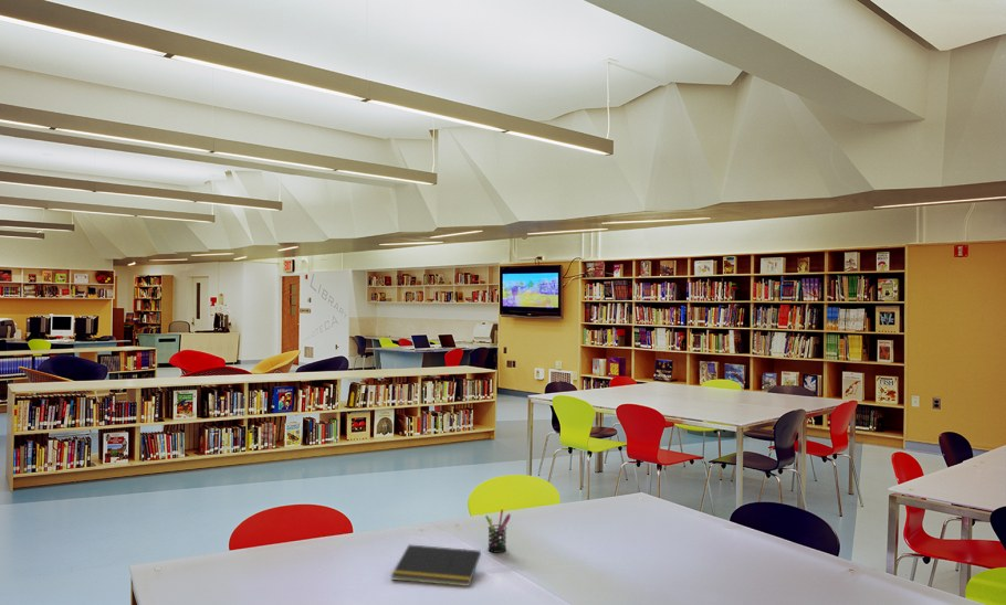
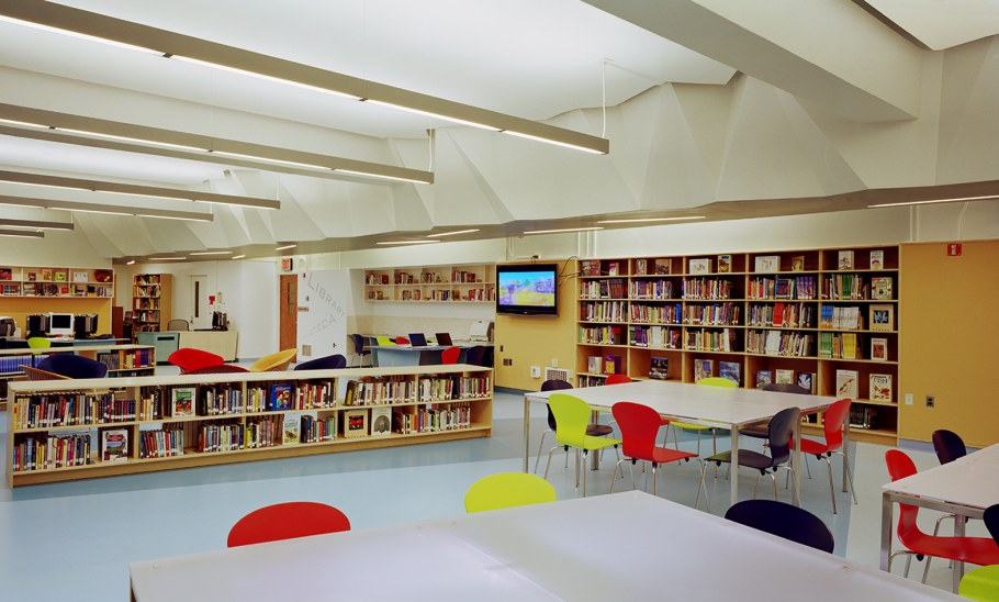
- pen holder (495, 529)
- notepad (437, 564)
